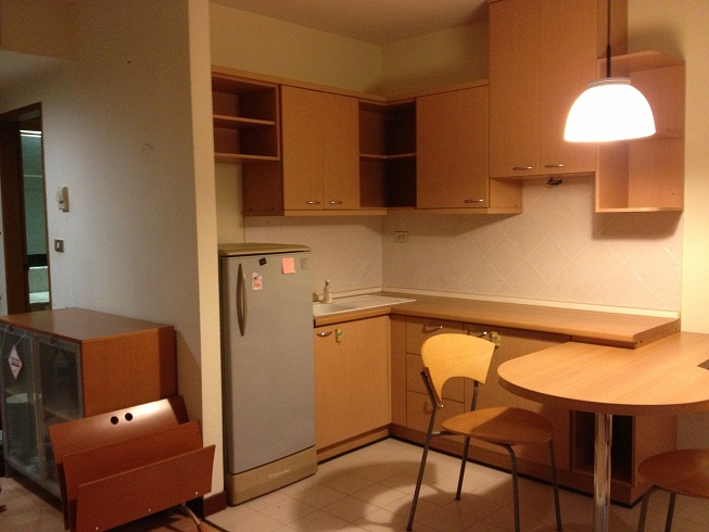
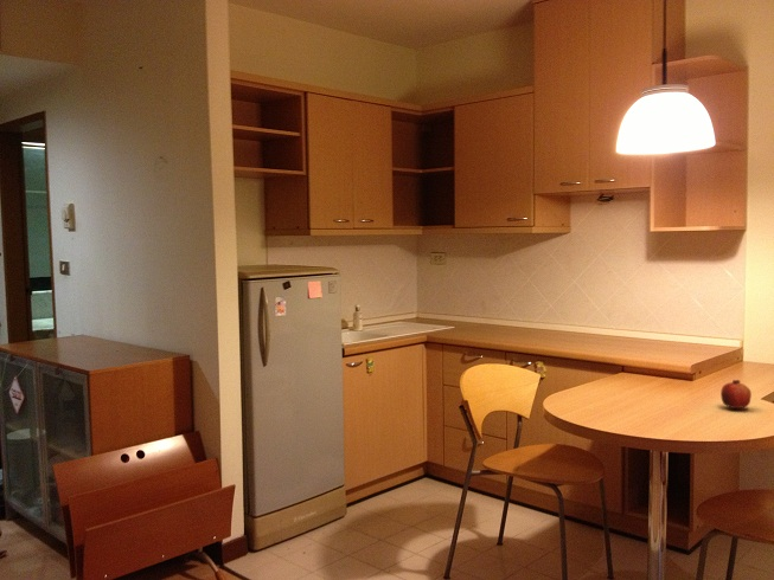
+ fruit (735, 394)
